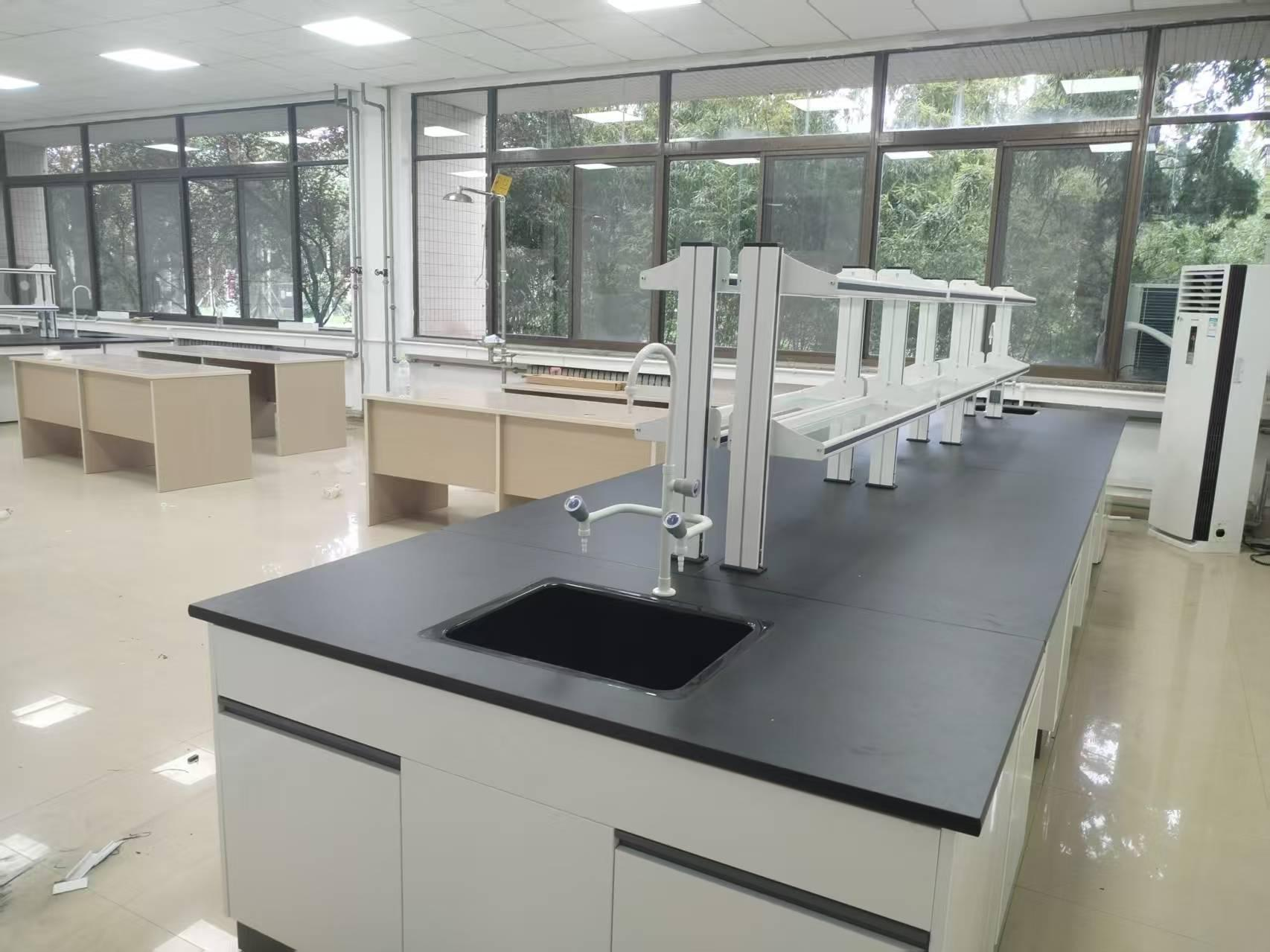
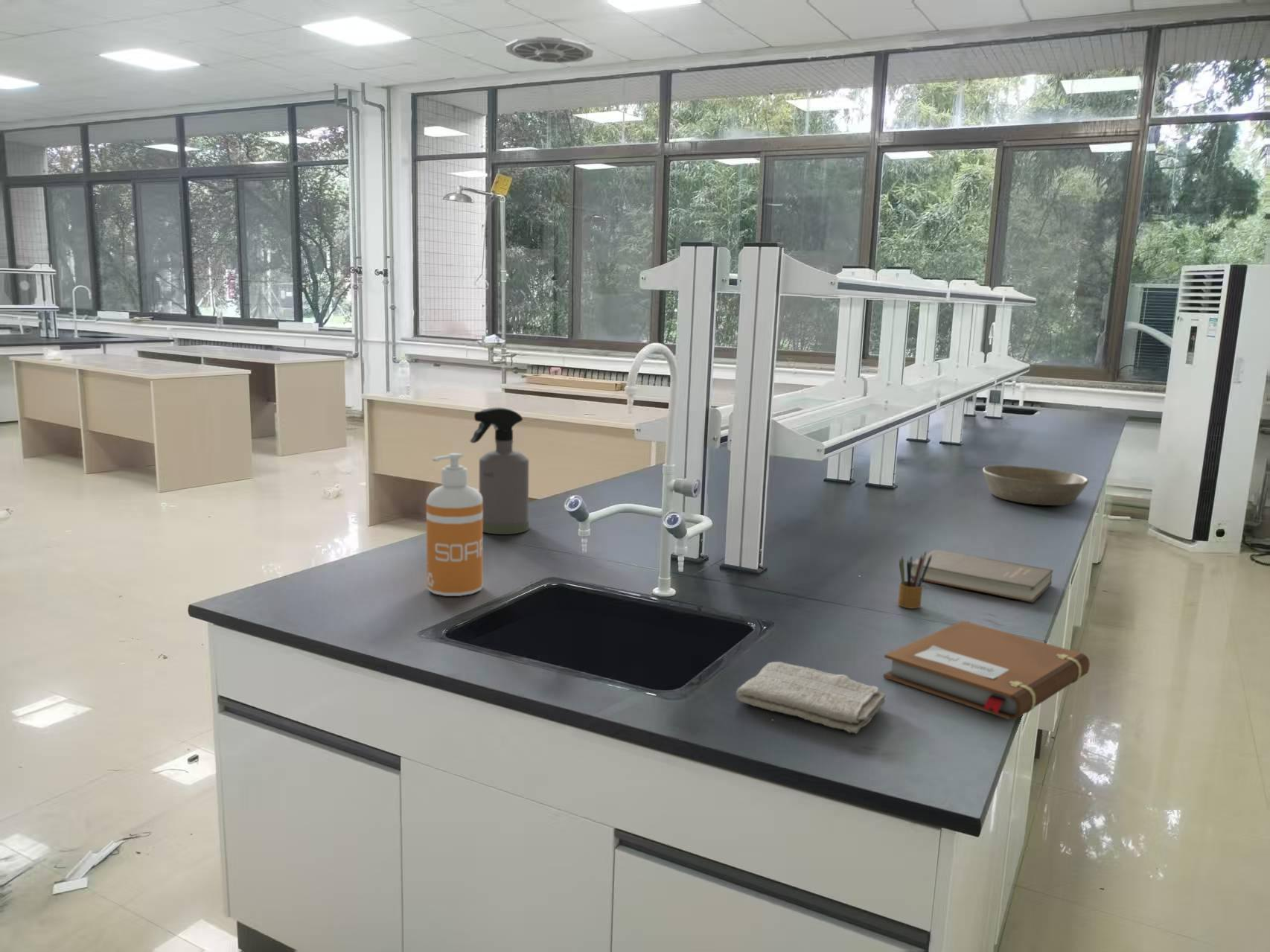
+ spray bottle (500, 469)
+ washcloth (811, 694)
+ pencil box (910, 579)
+ book (980, 573)
+ ceiling vent (549, 52)
+ soap dispenser (454, 522)
+ bowl (1034, 485)
+ notebook (986, 667)
